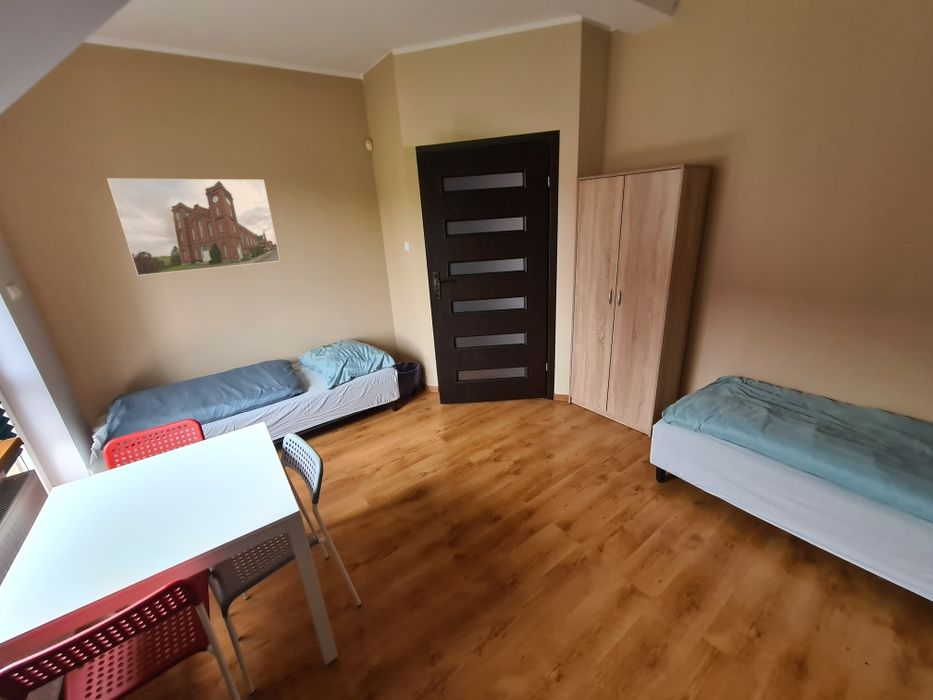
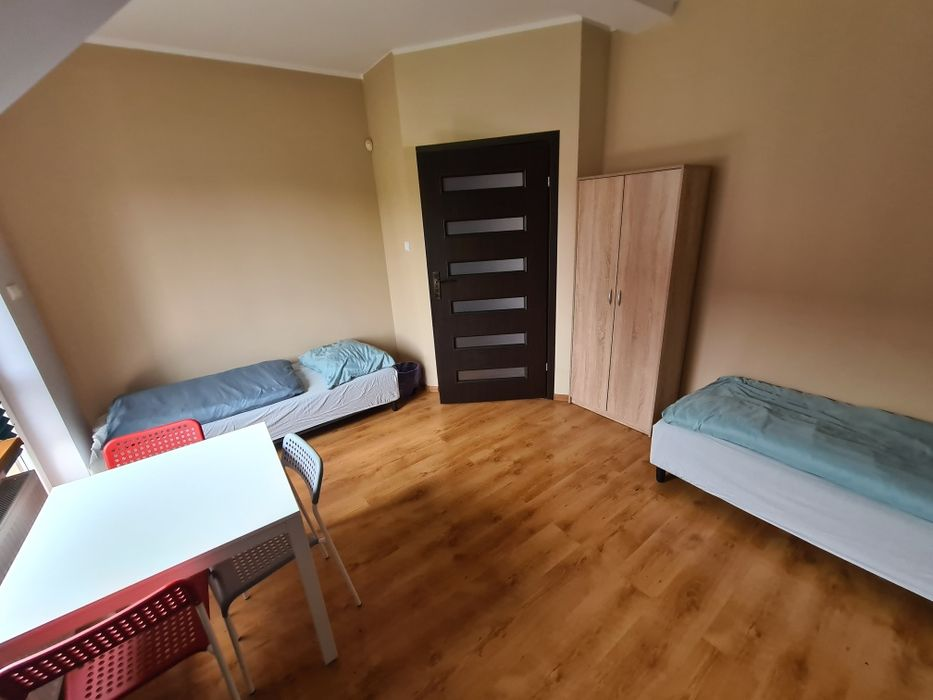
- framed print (204, 224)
